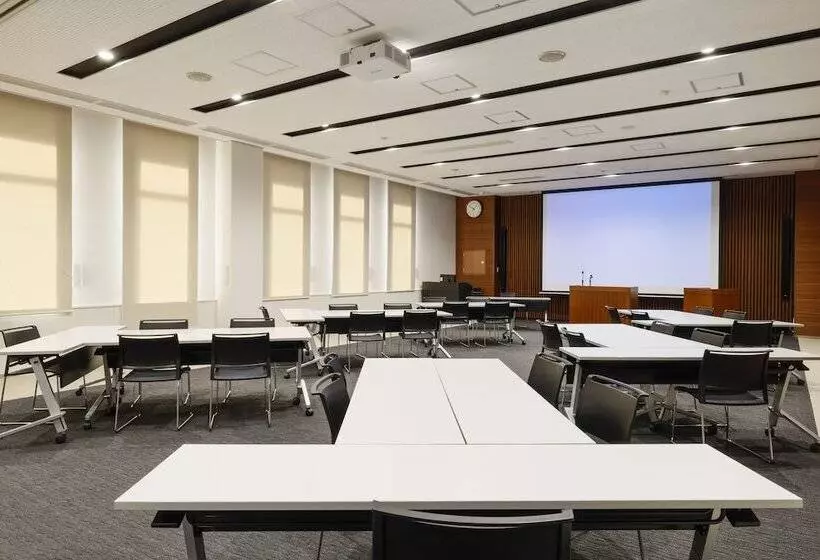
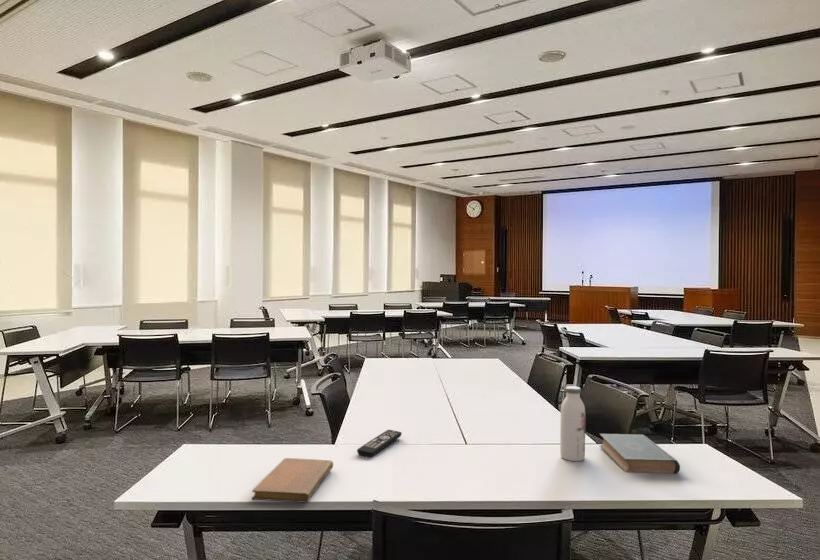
+ water bottle (572, 422)
+ book (636, 452)
+ remote control (380, 442)
+ notebook (295, 478)
